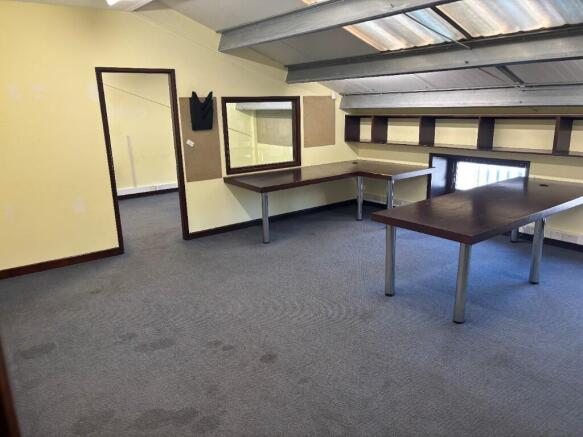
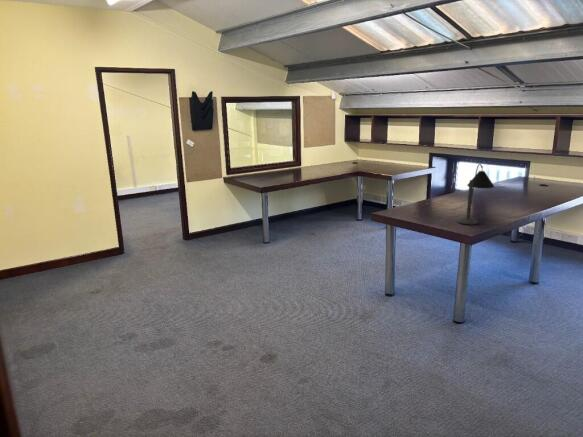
+ desk lamp (473, 189)
